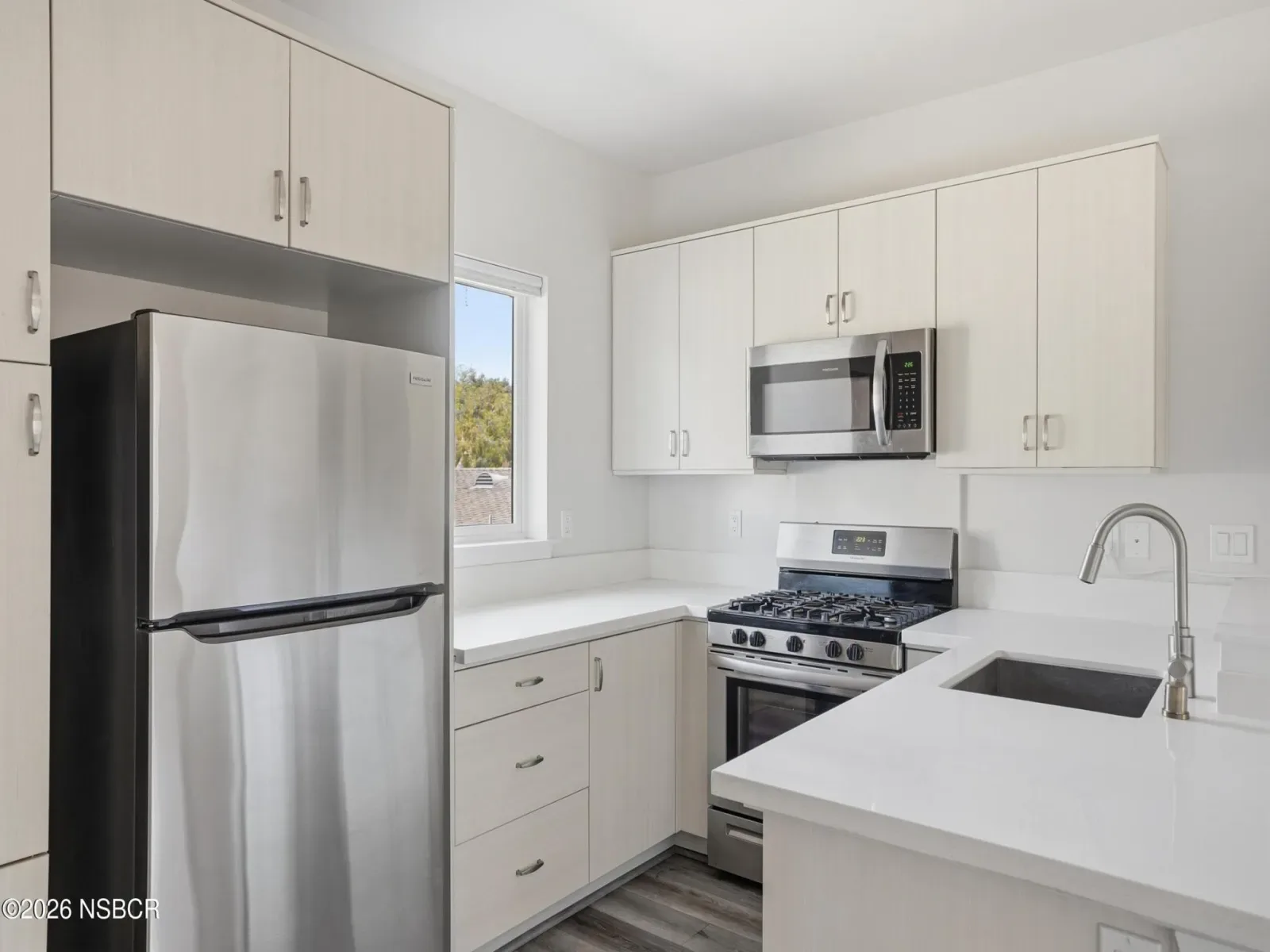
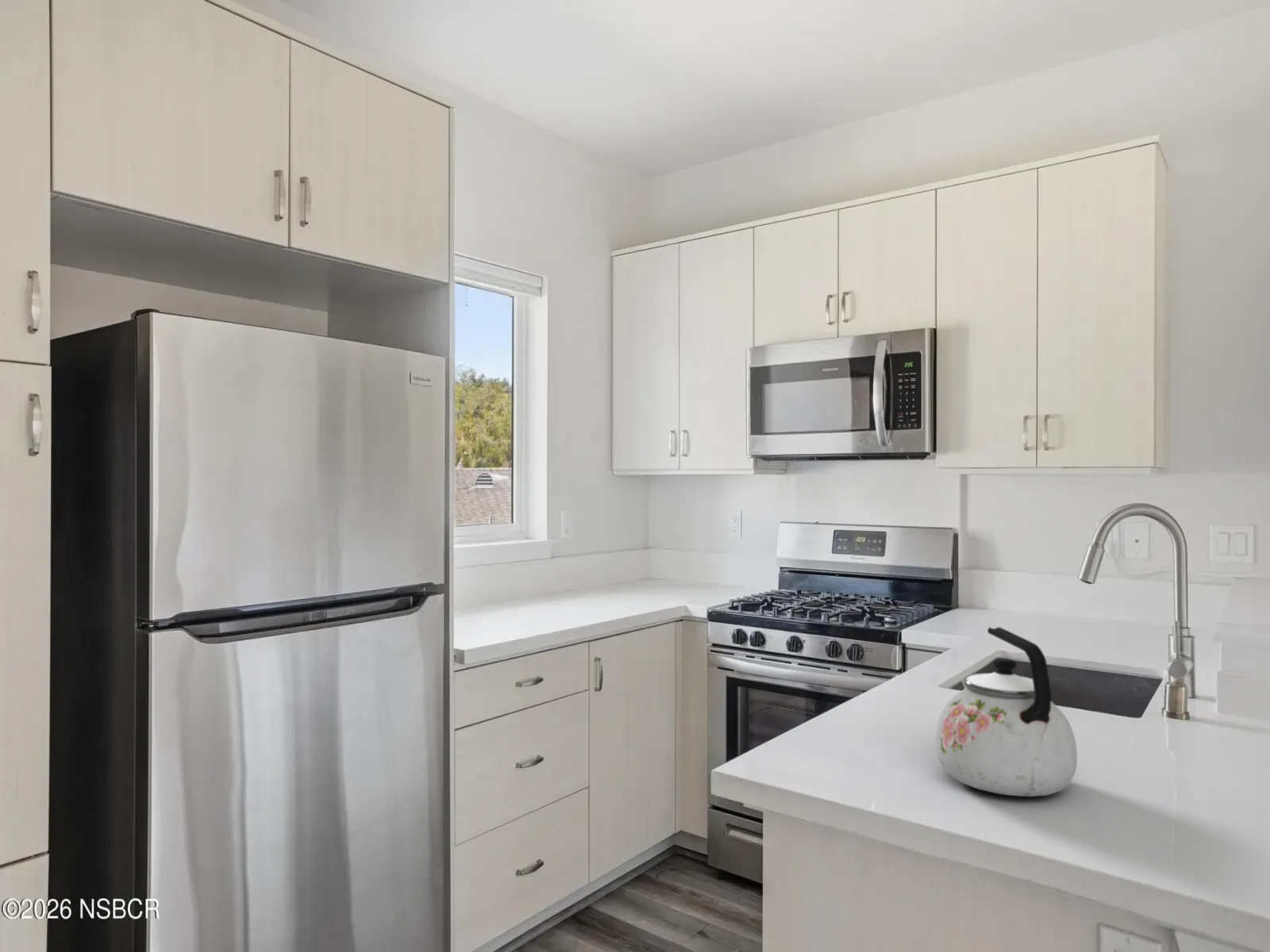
+ kettle (1003, 705)
